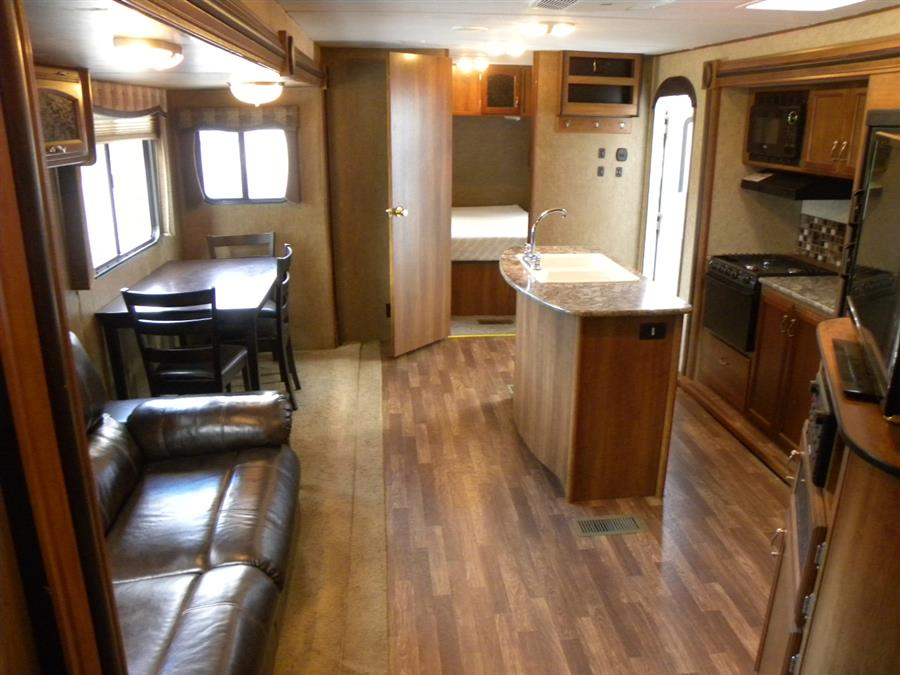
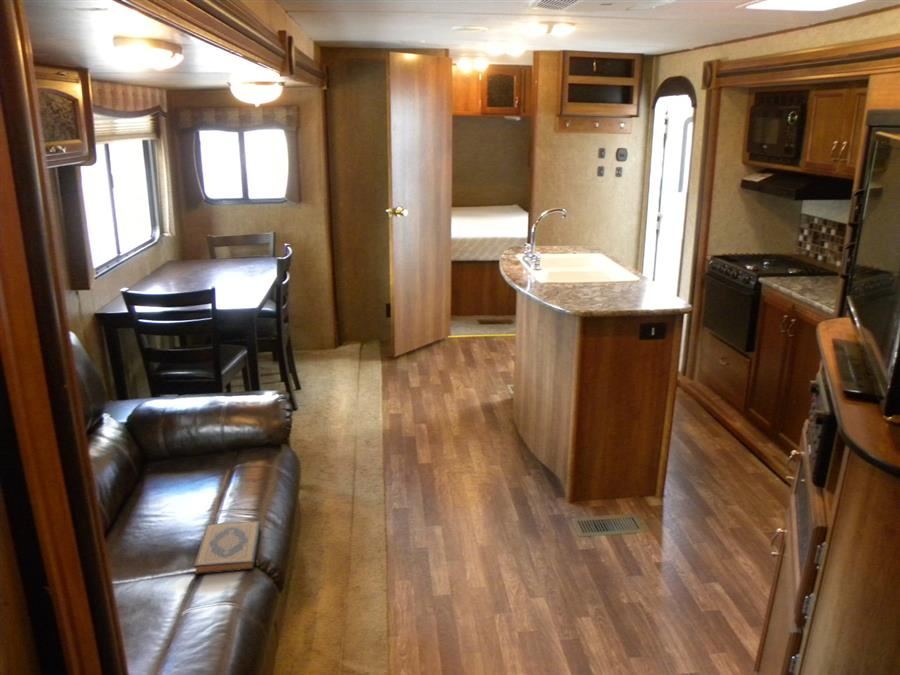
+ hardback book (229, 545)
